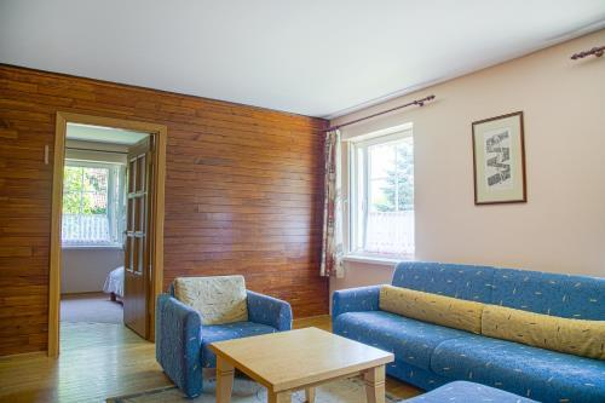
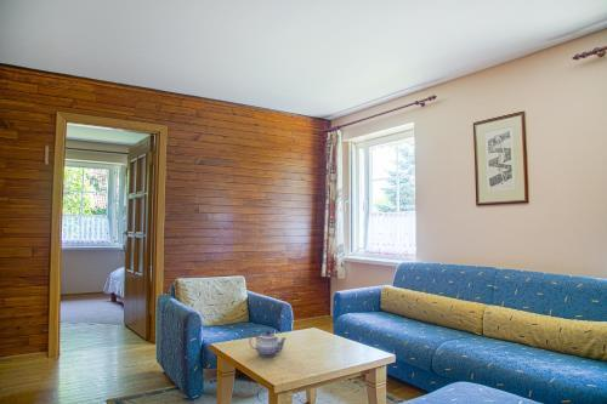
+ teapot (267, 342)
